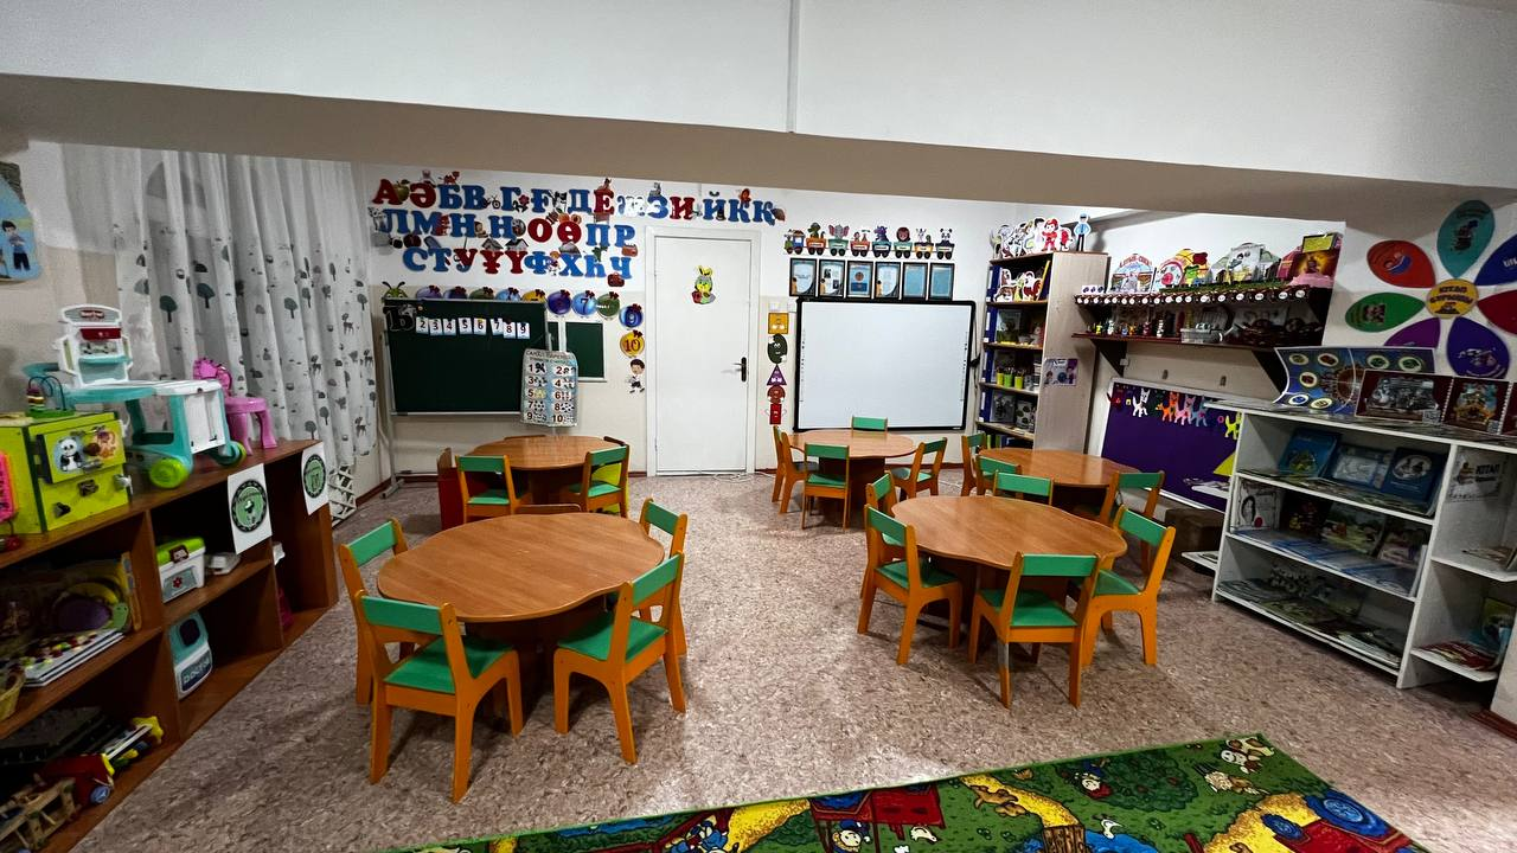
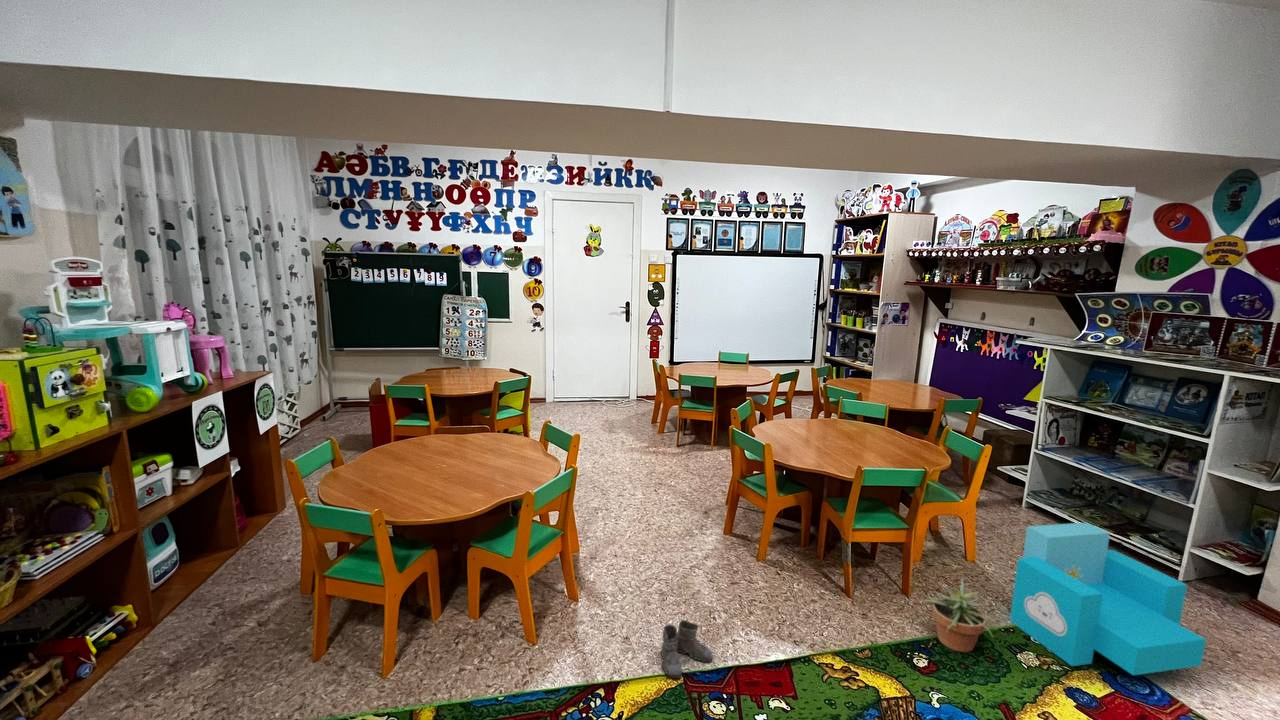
+ potted plant (961, 614)
+ armchair (1105, 597)
+ boots (682, 645)
